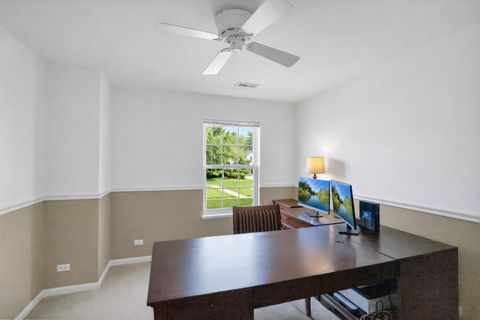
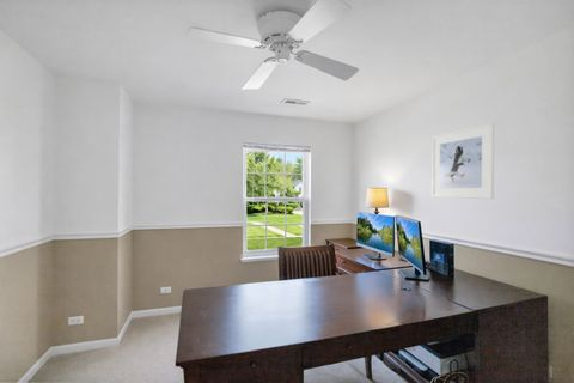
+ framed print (459, 164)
